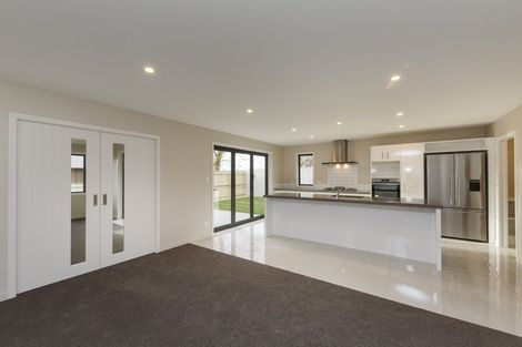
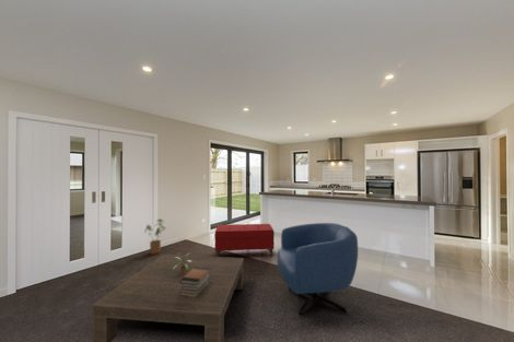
+ bench (244, 240)
+ coffee table (184, 295)
+ book stack (196, 281)
+ house plant (156, 236)
+ armchair (315, 262)
+ potted plant (182, 260)
